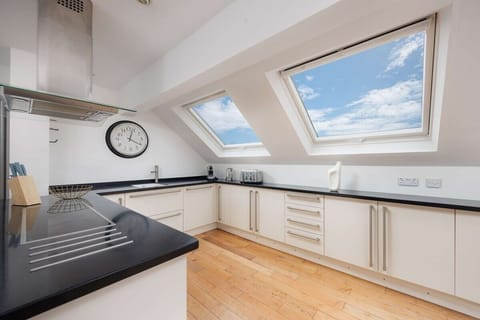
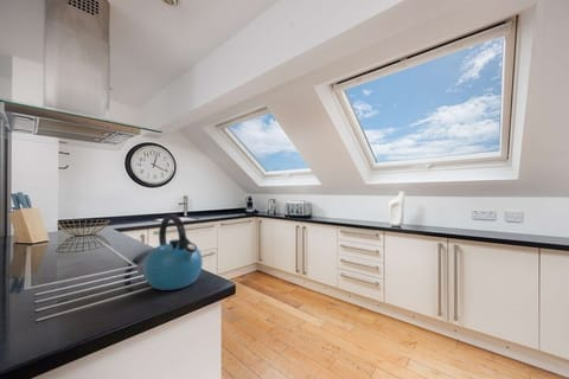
+ kettle (175, 249)
